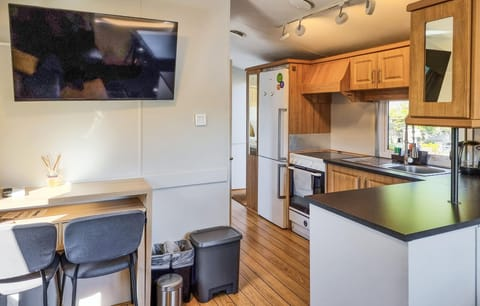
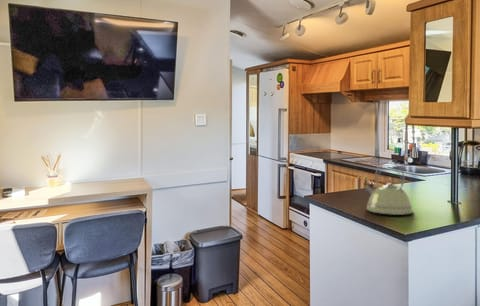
+ kettle (386, 185)
